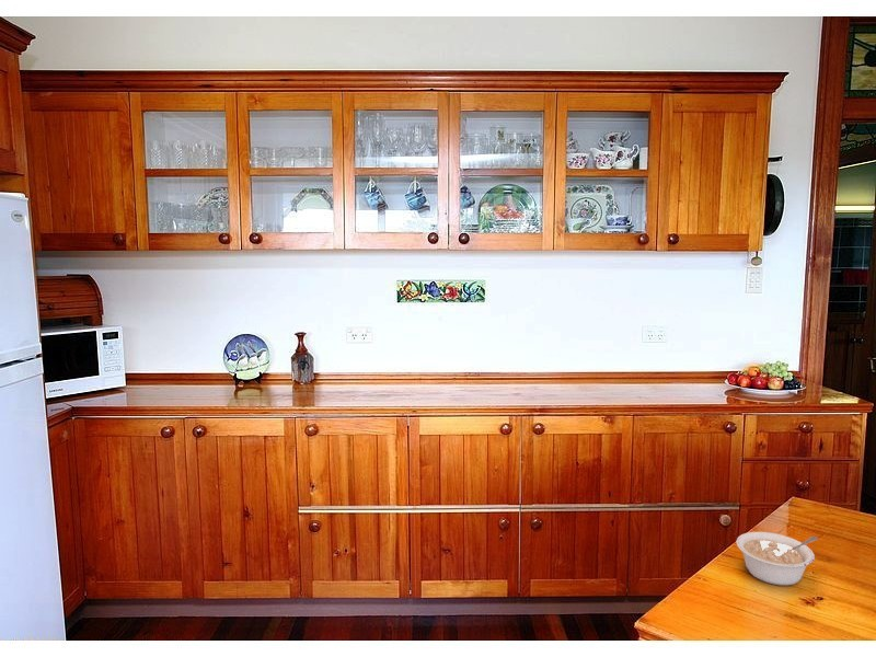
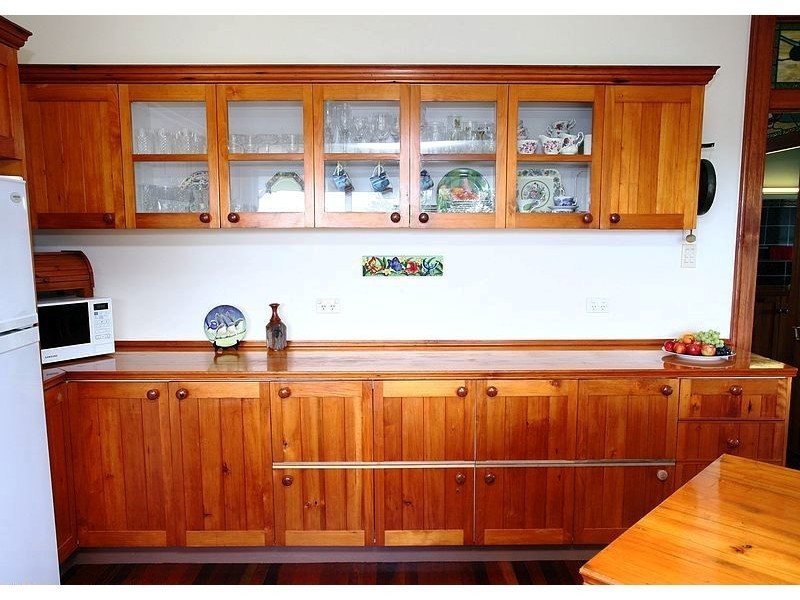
- legume (774, 556)
